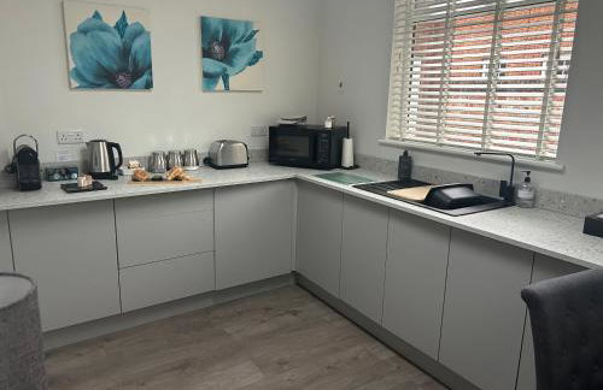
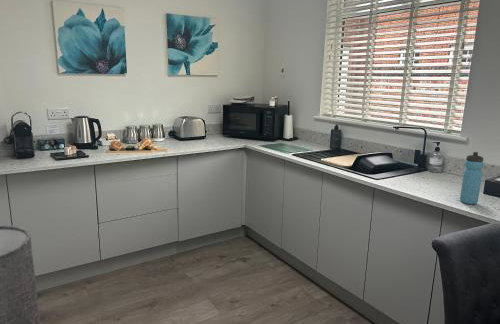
+ water bottle (472, 177)
